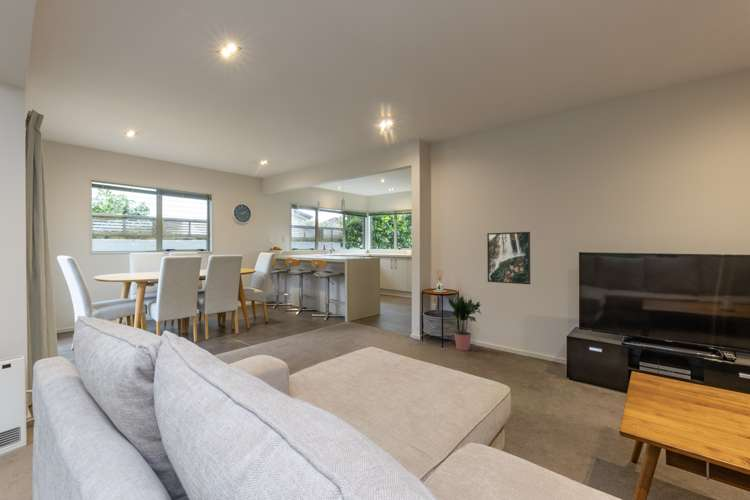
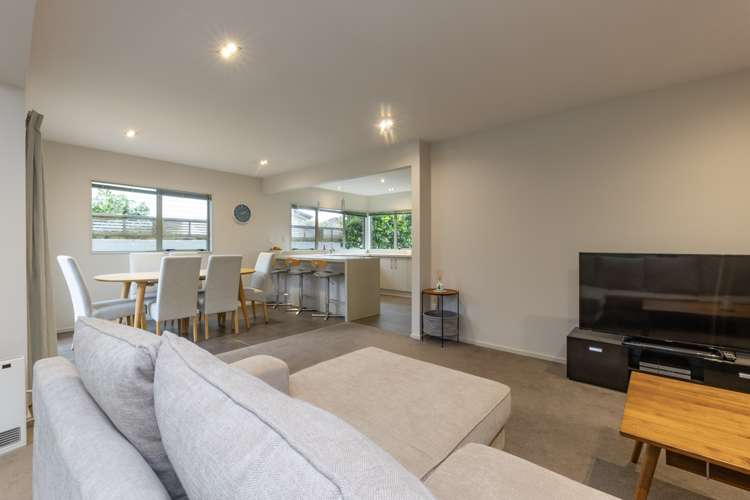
- potted plant (466, 321)
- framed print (508, 257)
